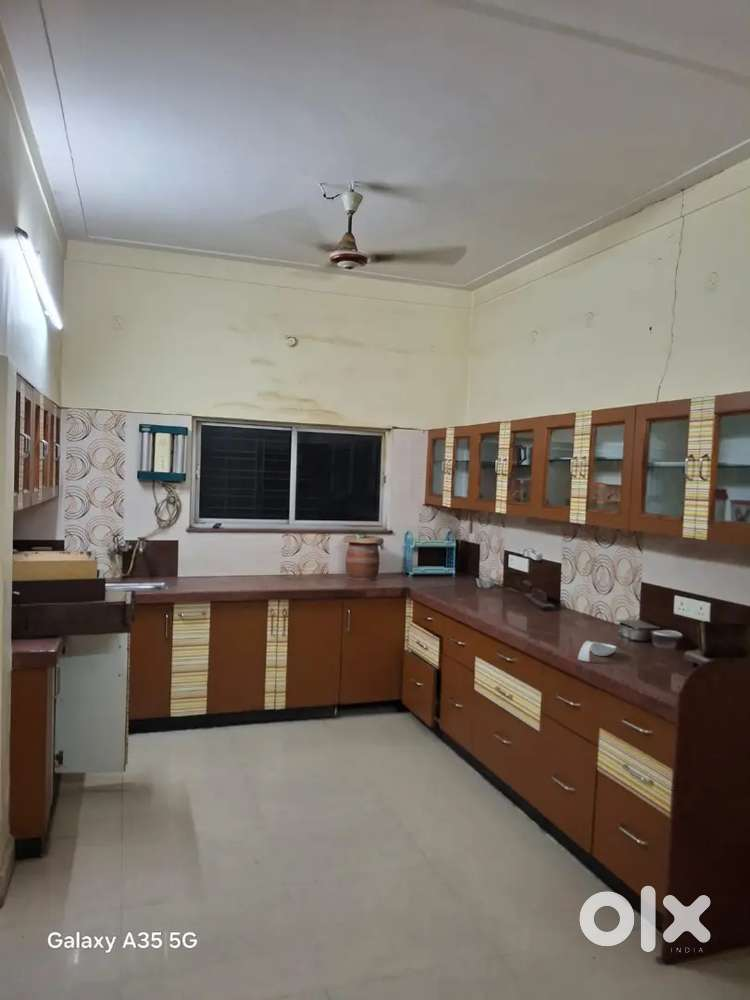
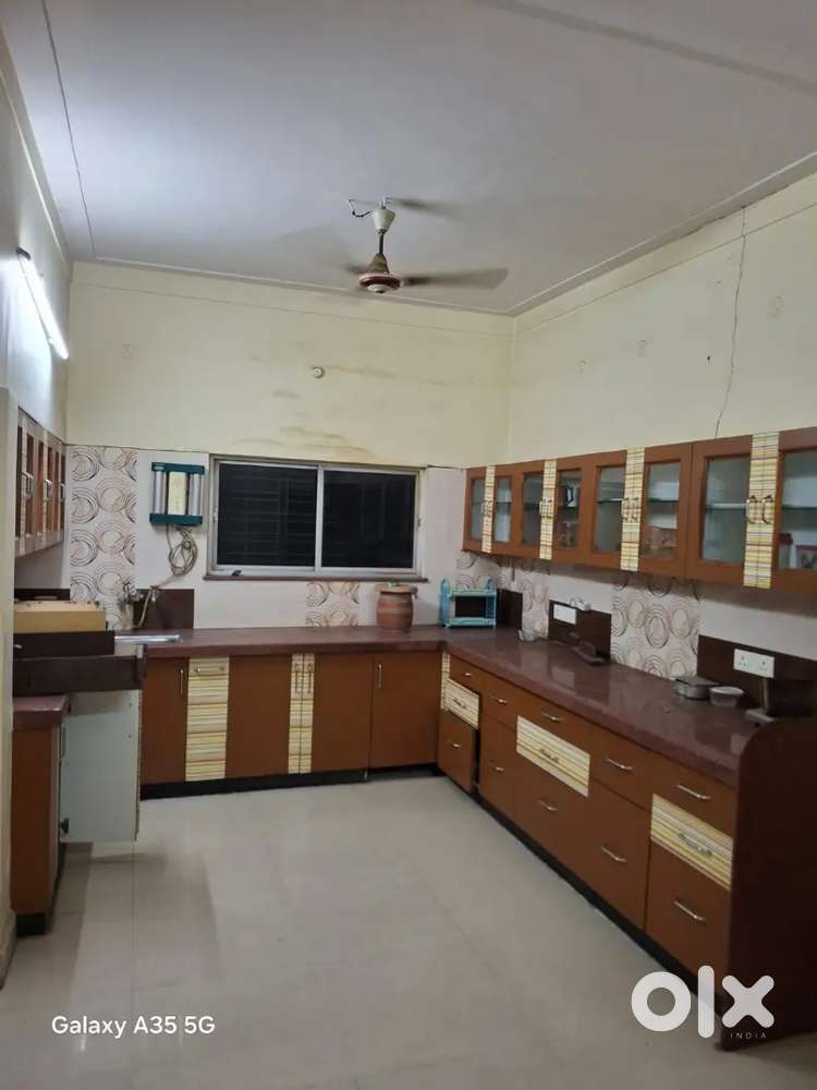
- spoon rest (596, 648)
